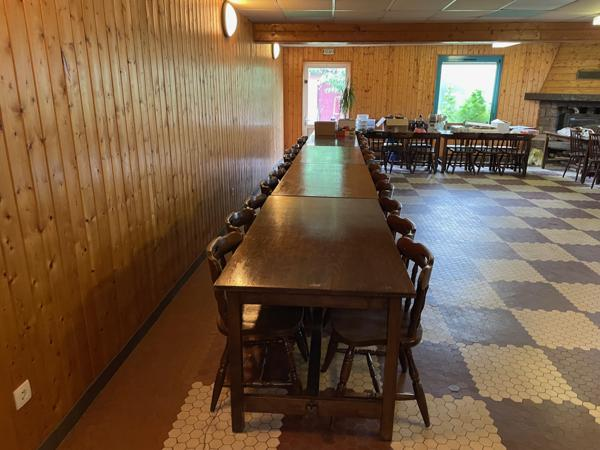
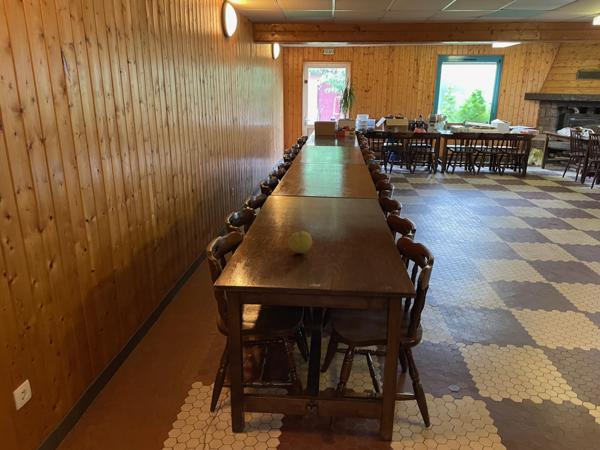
+ fruit (300, 242)
